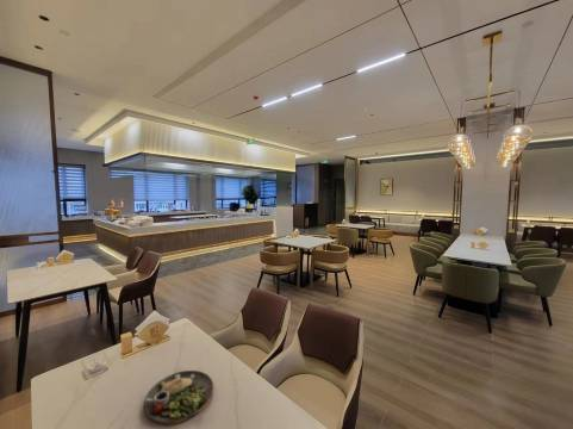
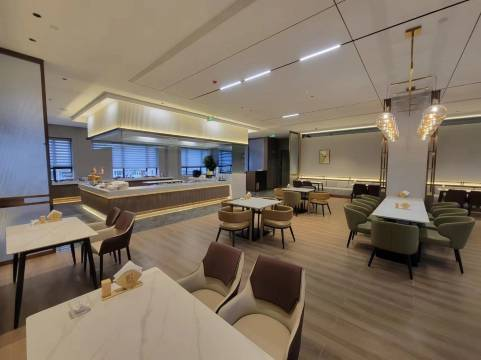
- dinner plate (180, 388)
